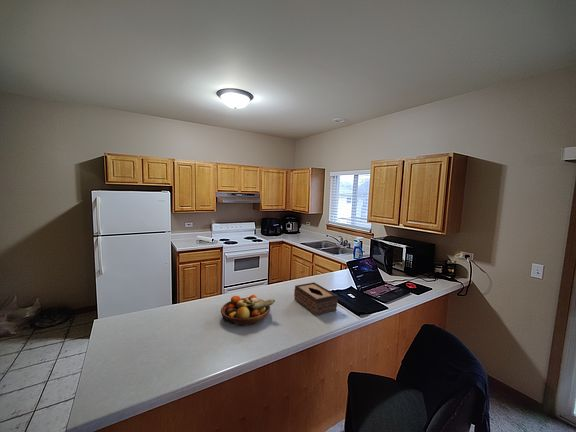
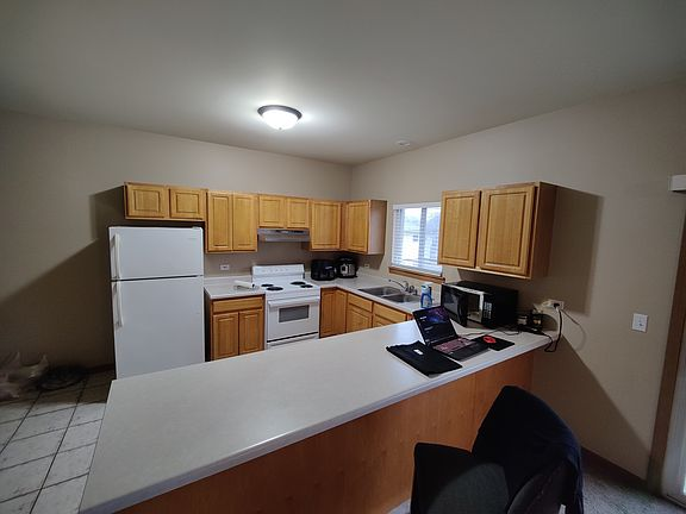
- fruit bowl (246, 305)
- tissue box (314, 297)
